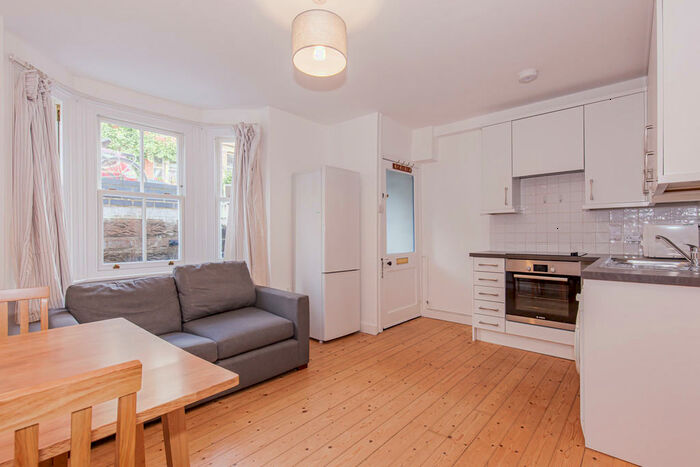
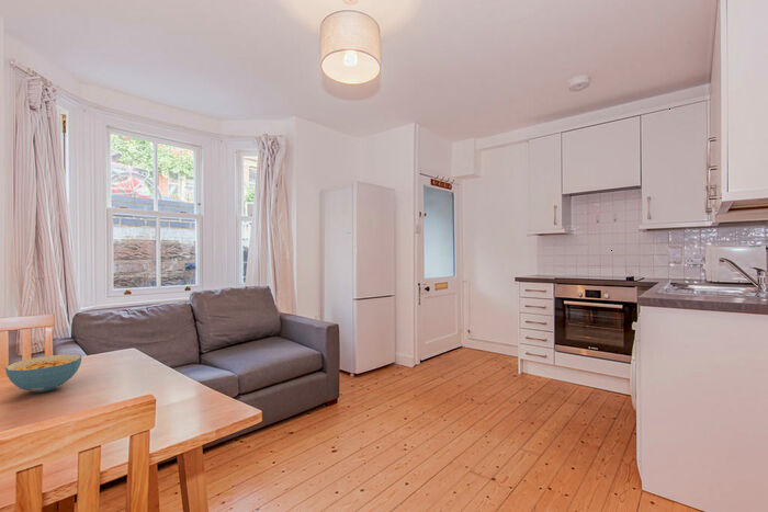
+ cereal bowl (45, 375)
